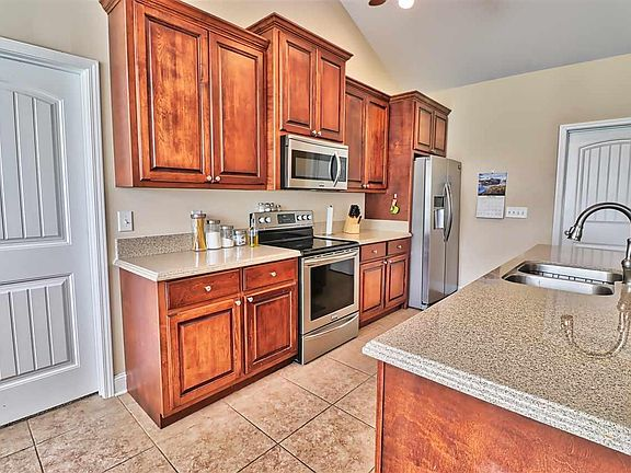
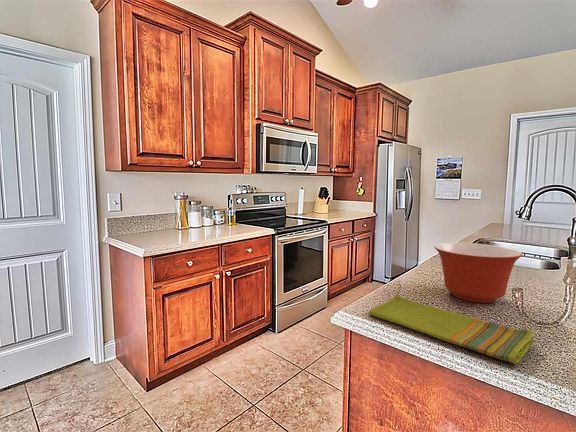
+ mixing bowl (474, 272)
+ dish towel (443, 322)
